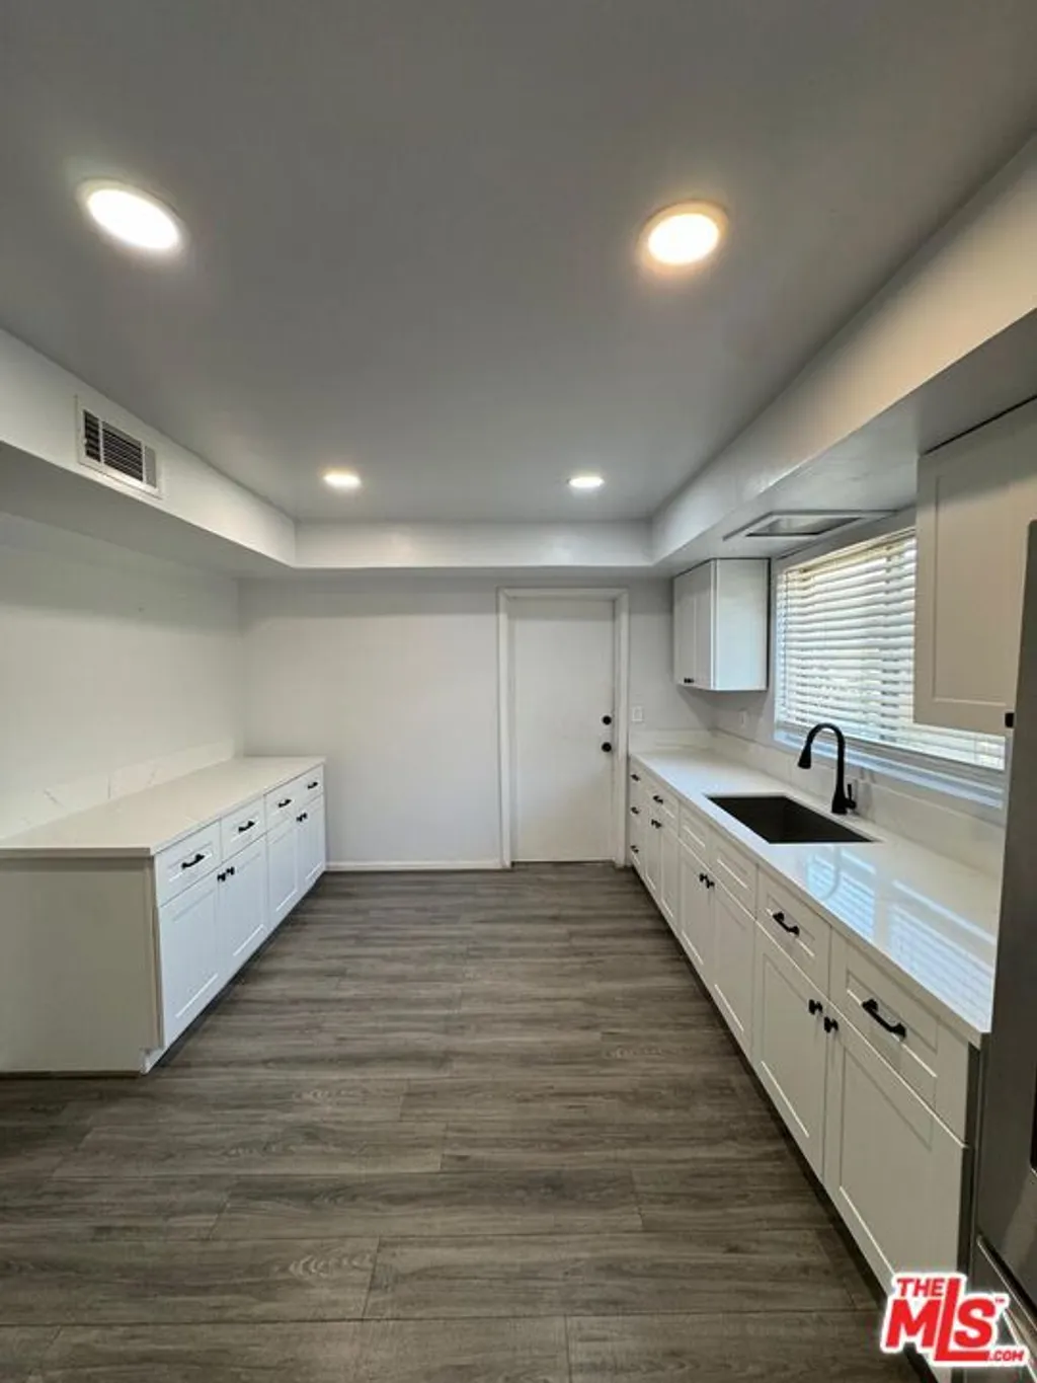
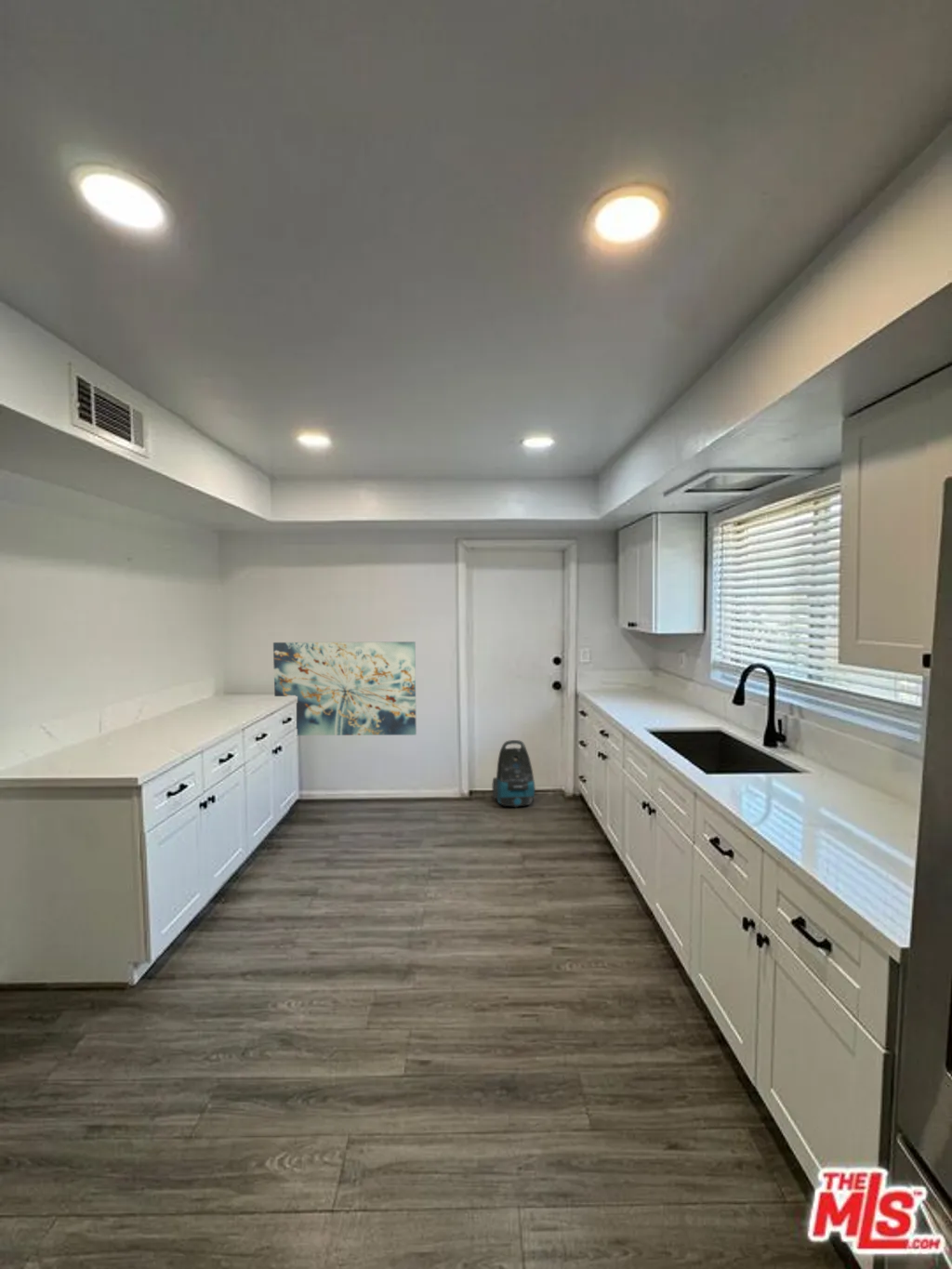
+ wall art (345, 688)
+ vacuum cleaner (514, 773)
